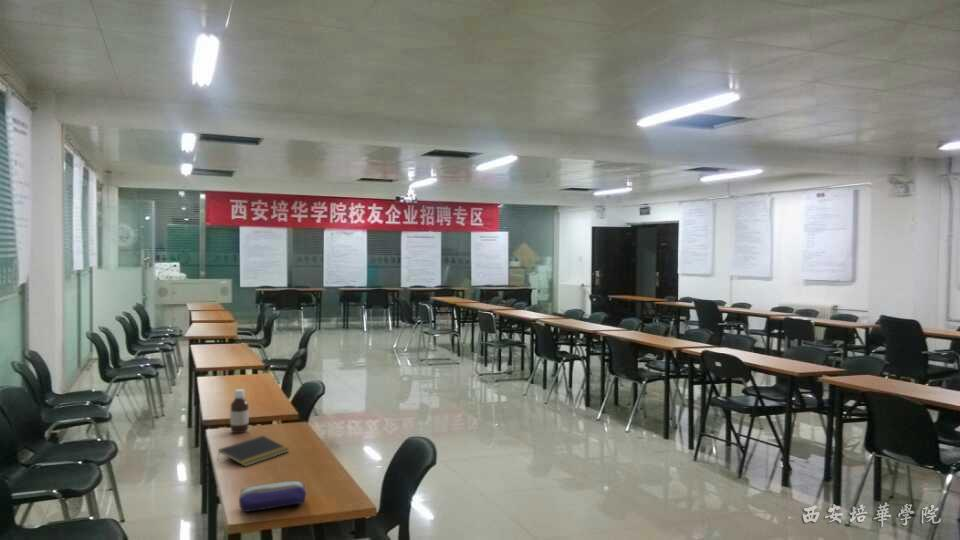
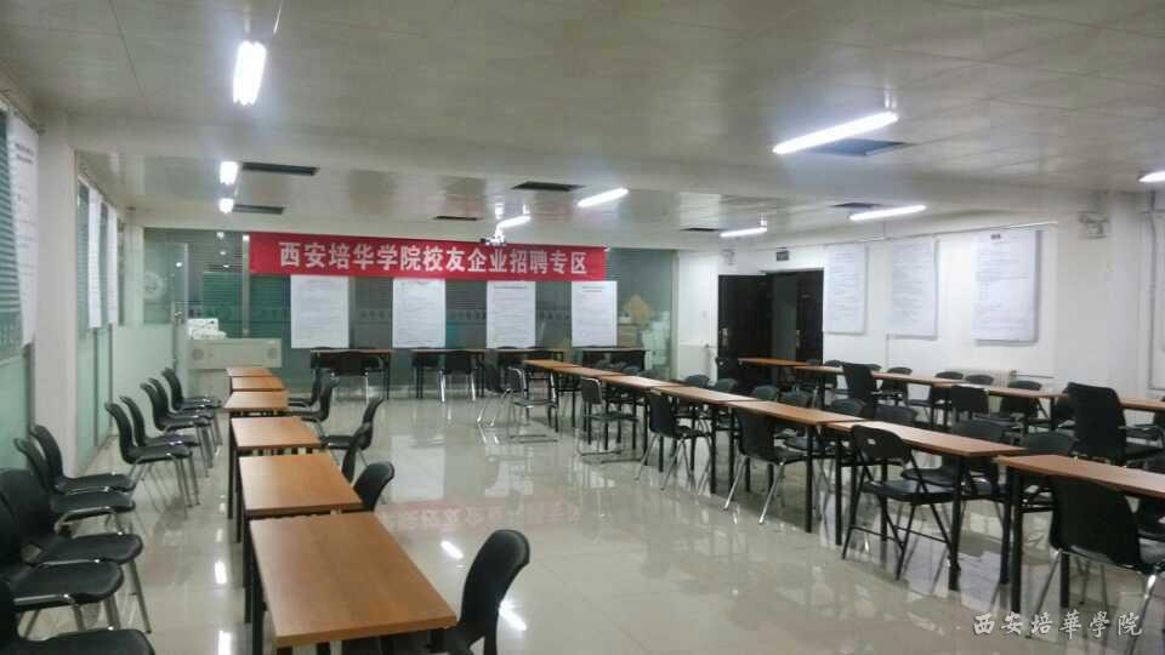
- bottle (239, 410)
- notepad (254, 450)
- pencil case (273, 496)
